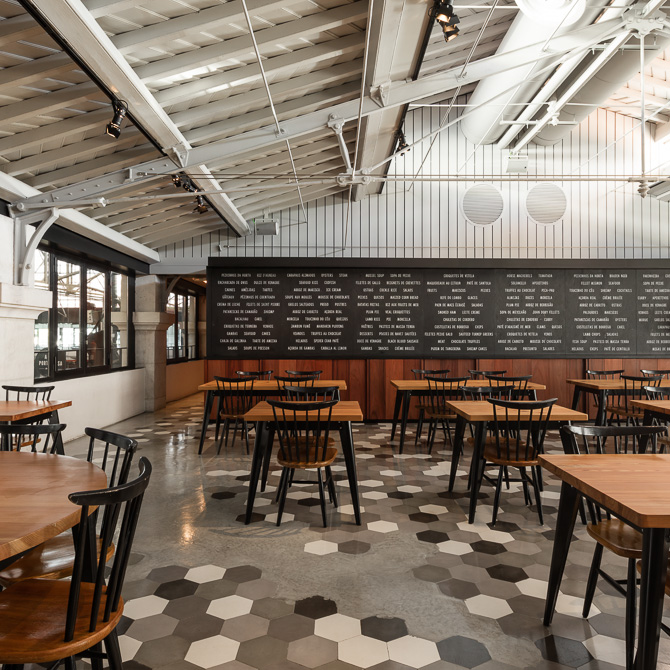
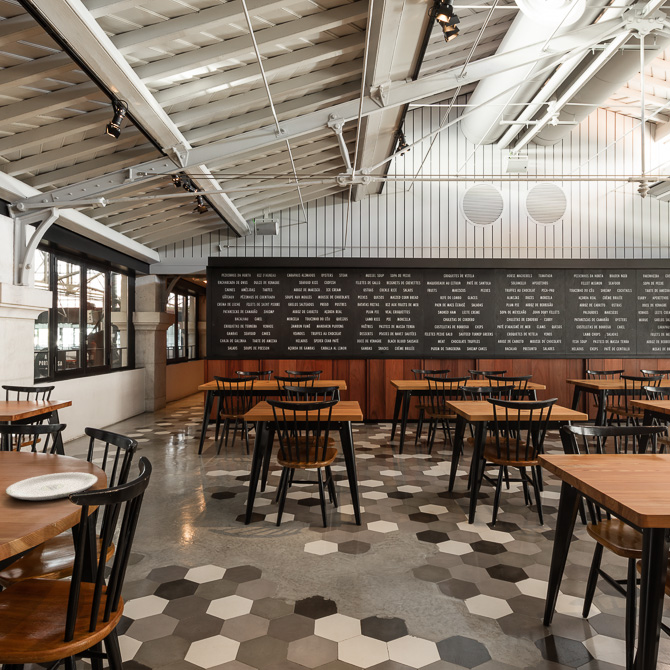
+ plate (53, 487)
